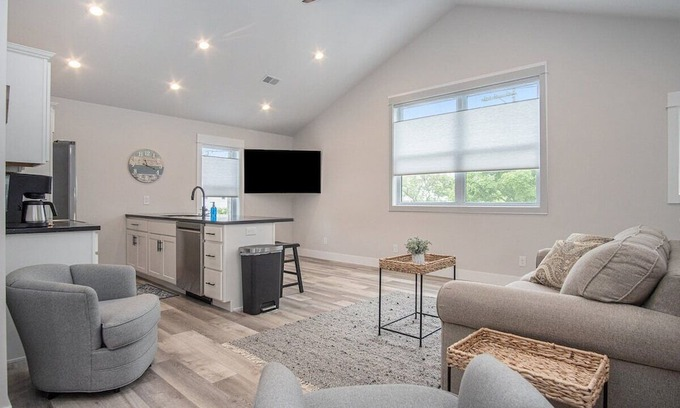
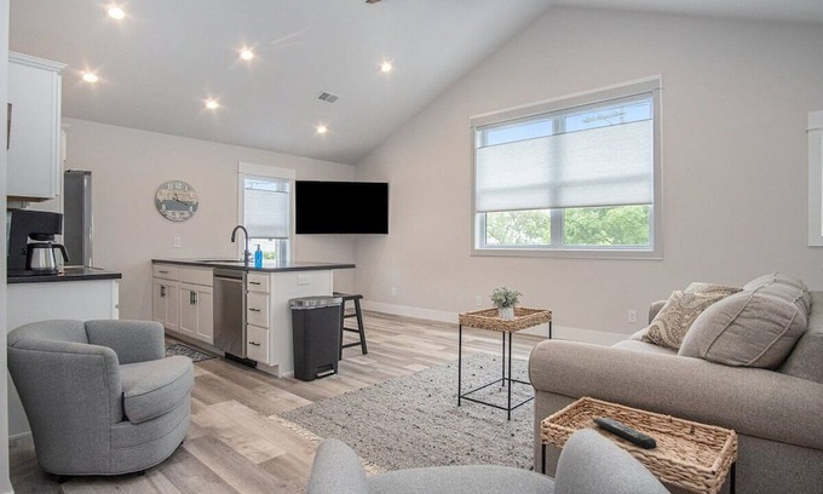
+ remote control (622, 431)
